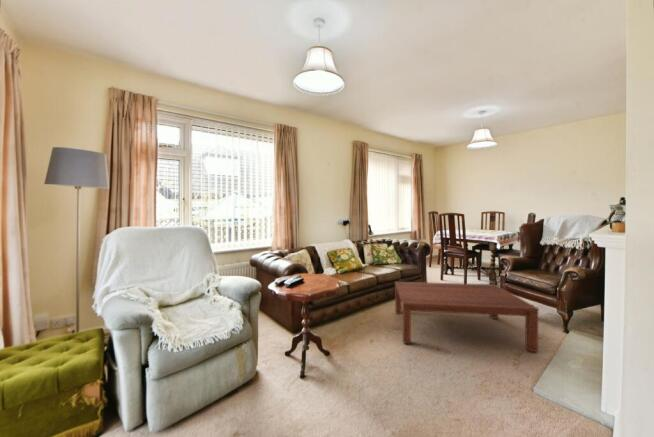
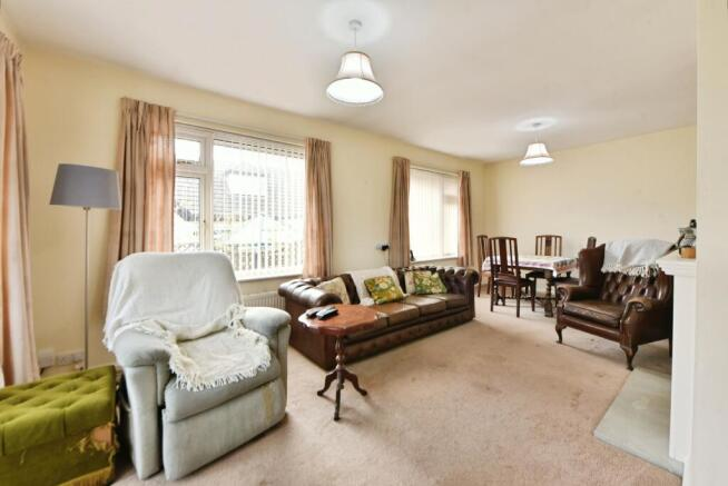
- coffee table (454, 310)
